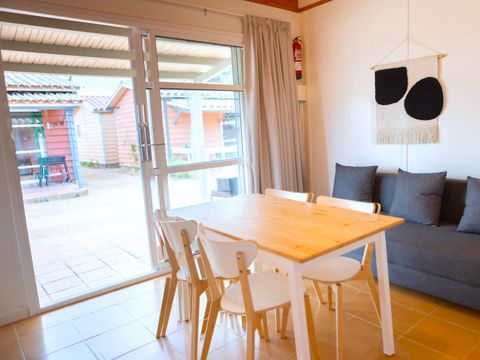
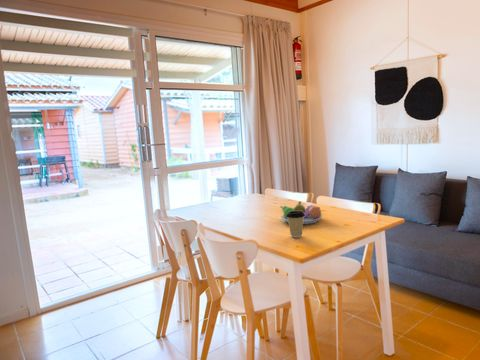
+ coffee cup (295, 223)
+ fruit bowl (300, 210)
